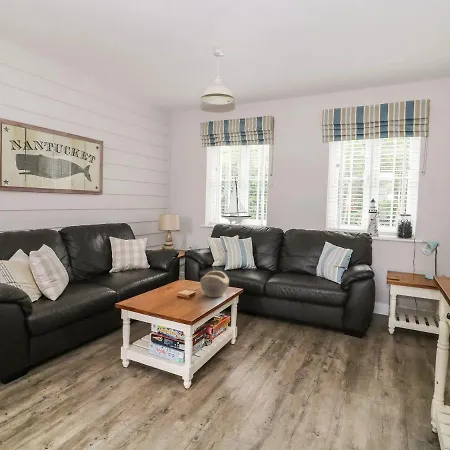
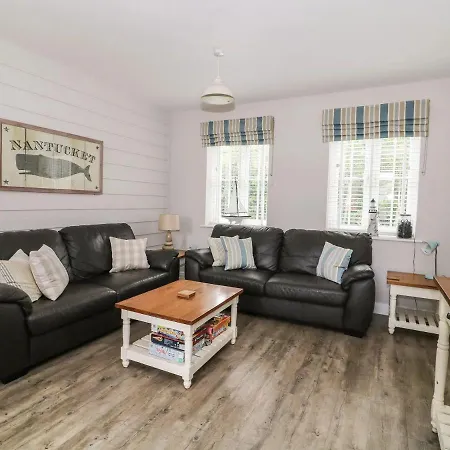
- decorative bowl (214, 284)
